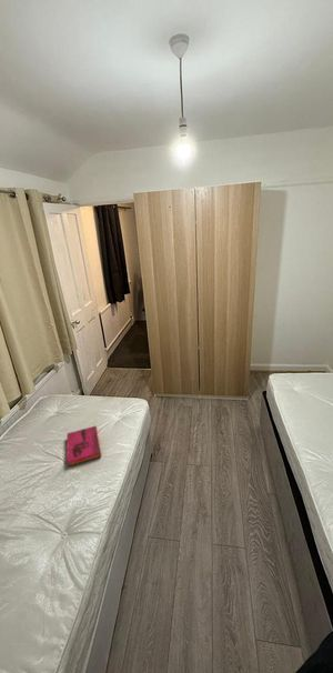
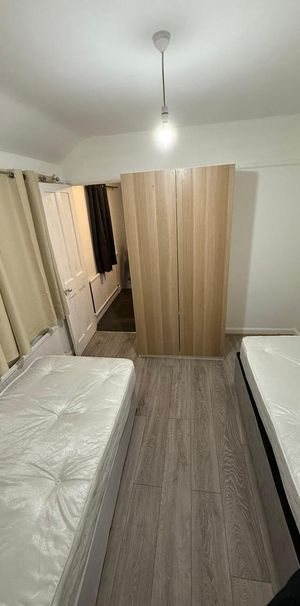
- hardback book (83, 444)
